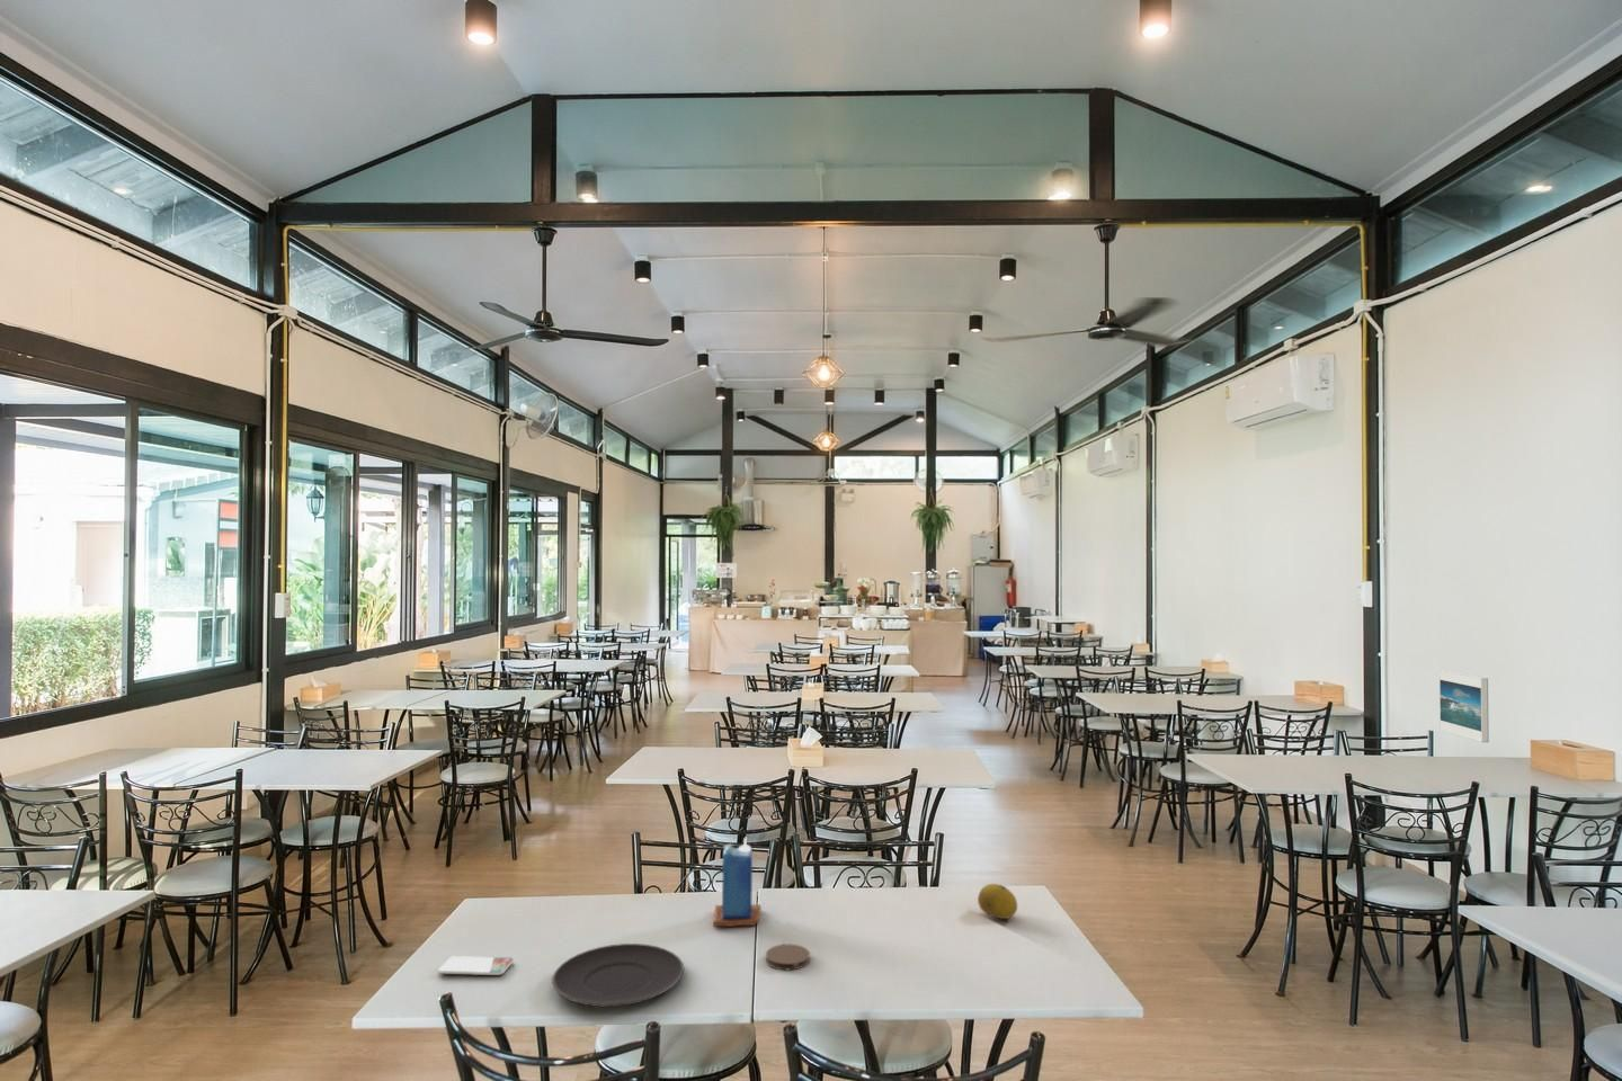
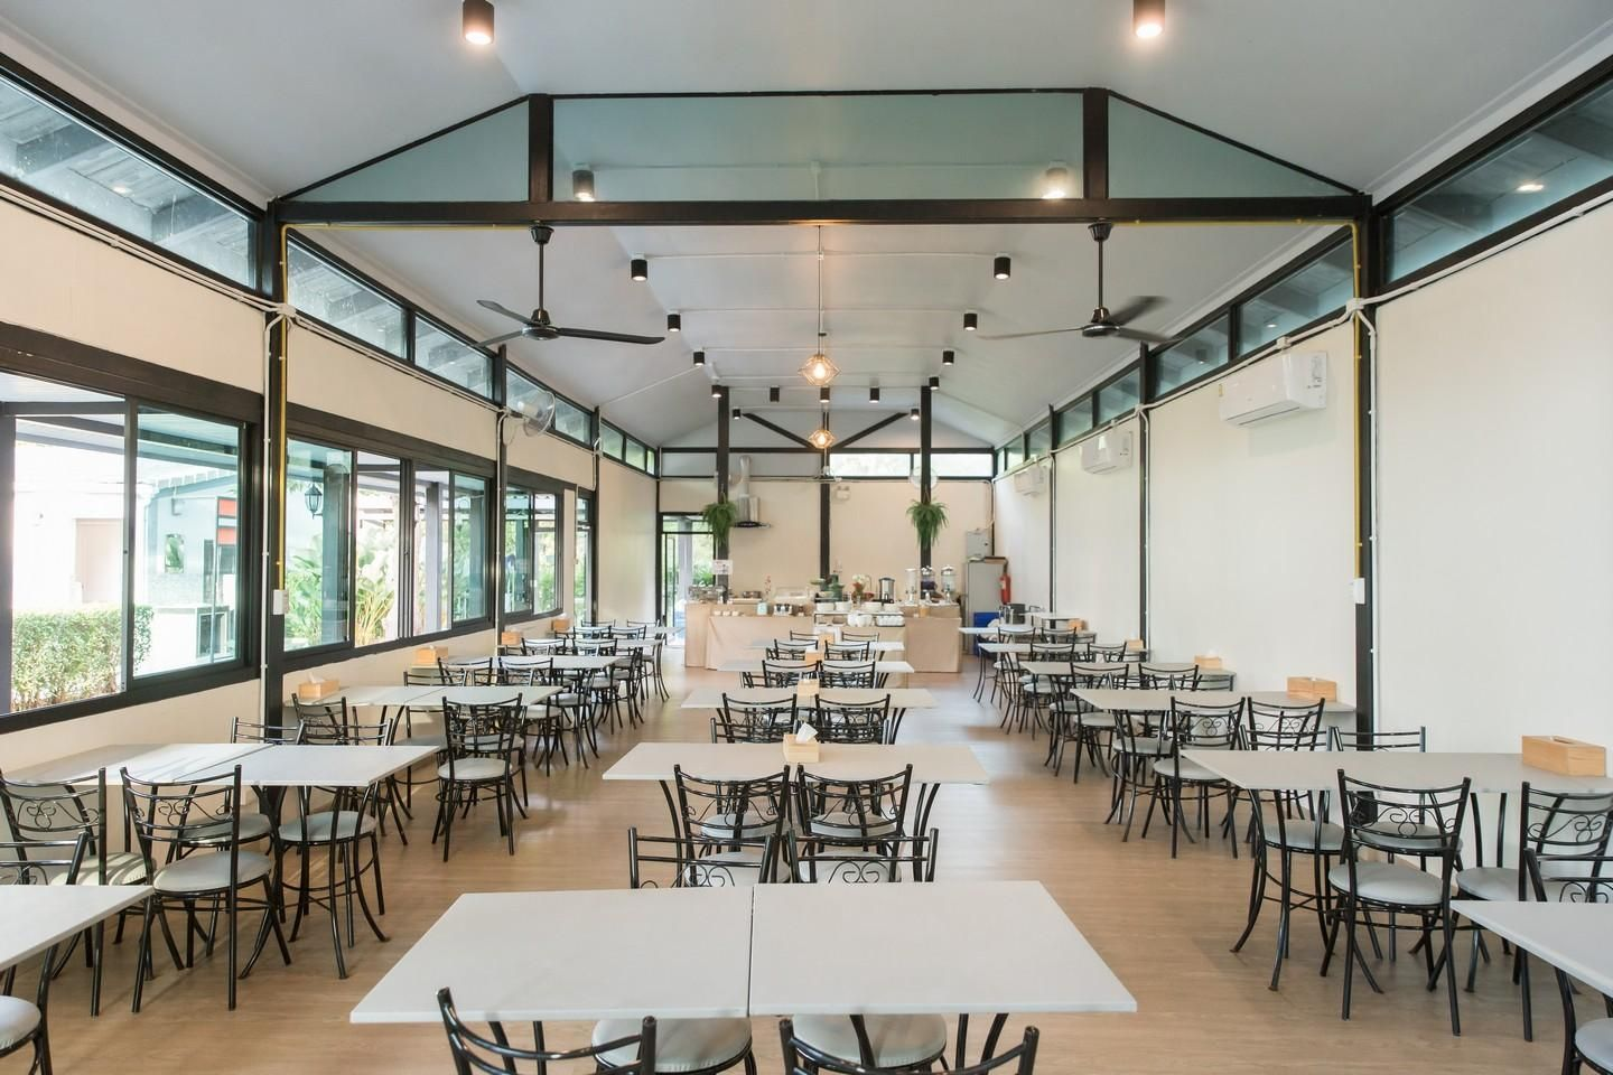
- smartphone (475, 966)
- fruit (997, 900)
- plate (618, 976)
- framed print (1461, 705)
- coaster (787, 956)
- candle (735, 877)
